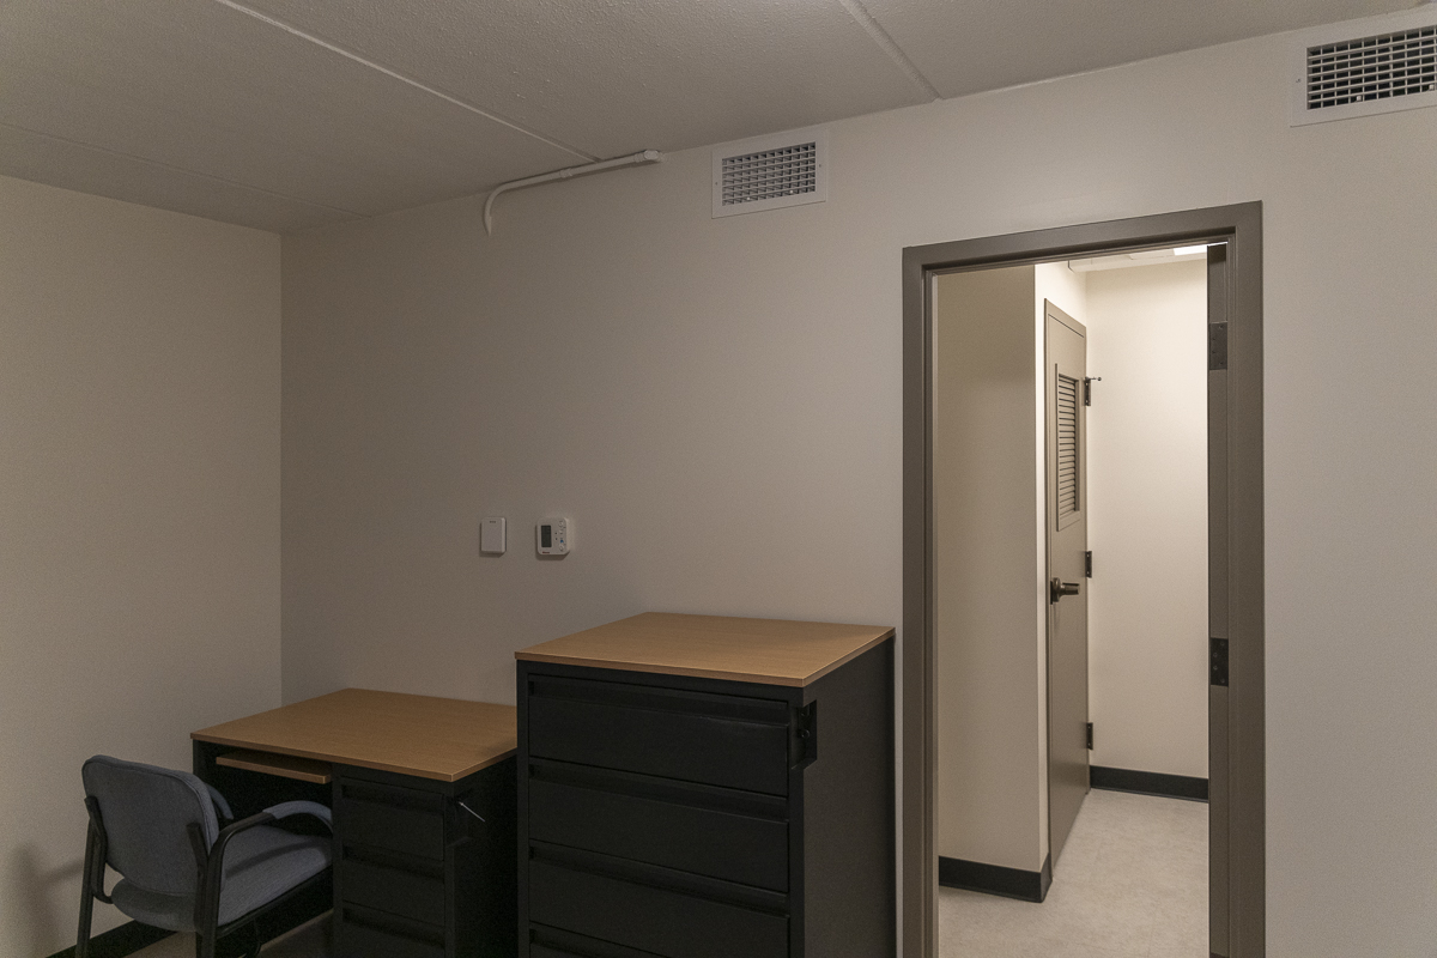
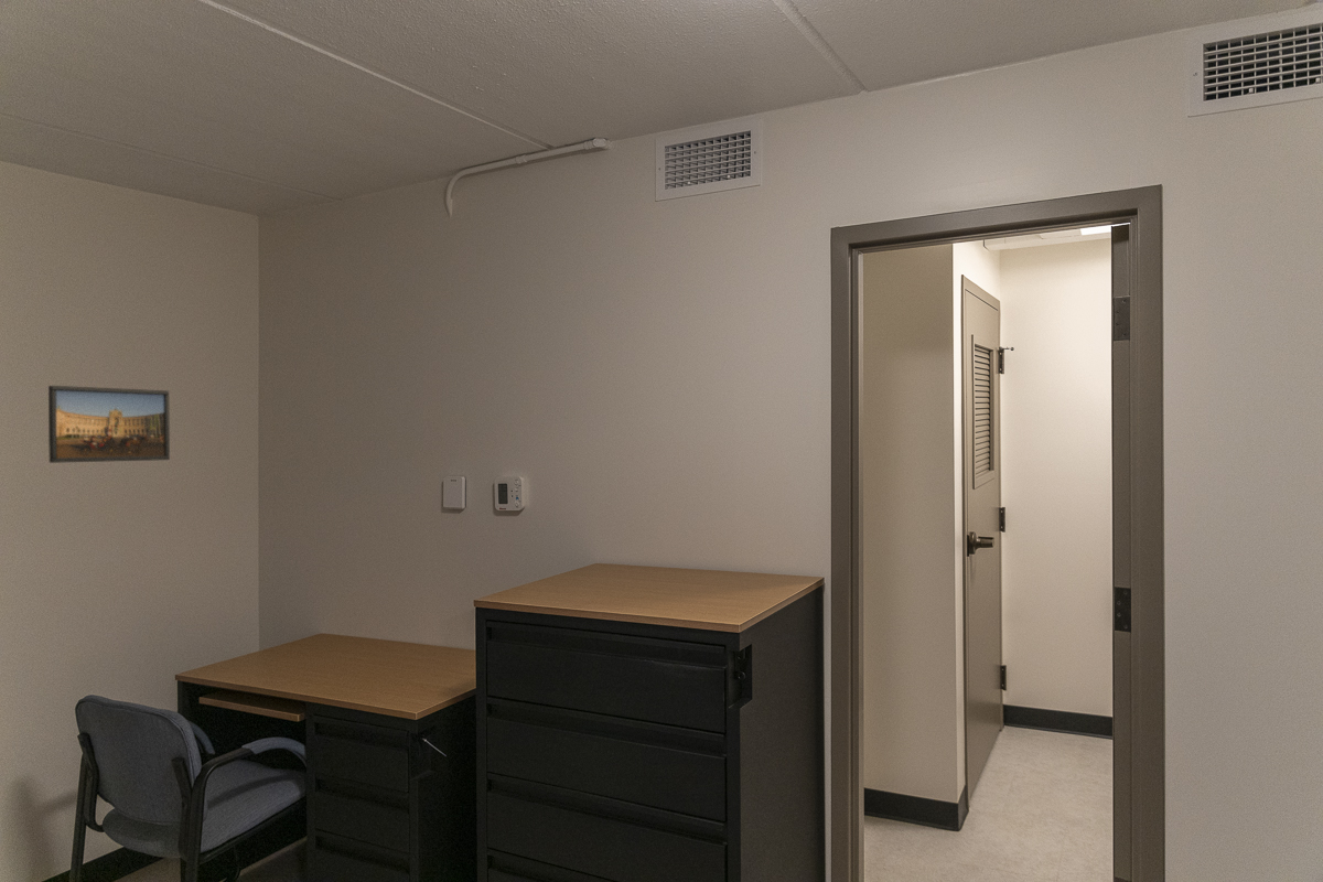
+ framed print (111, 424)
